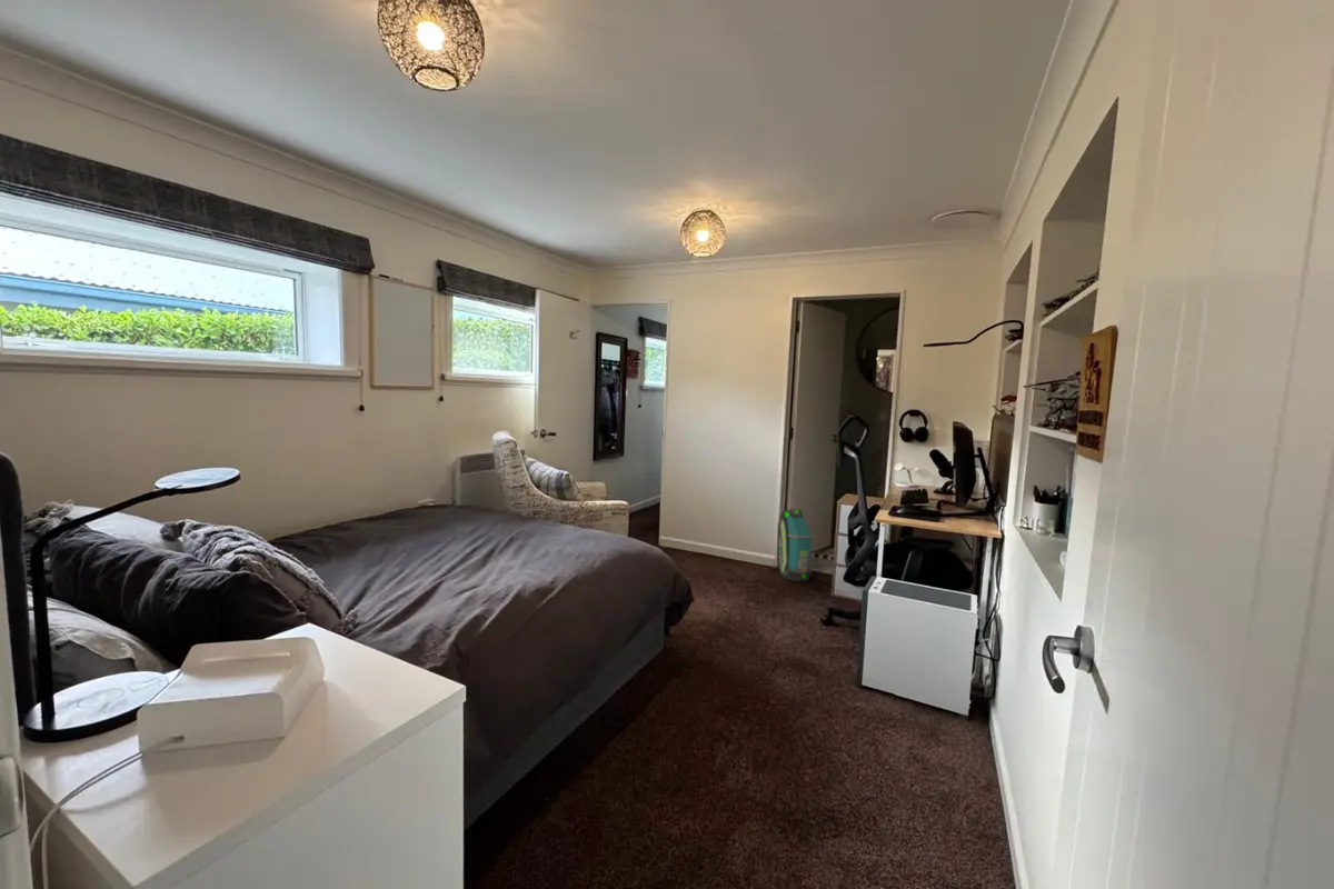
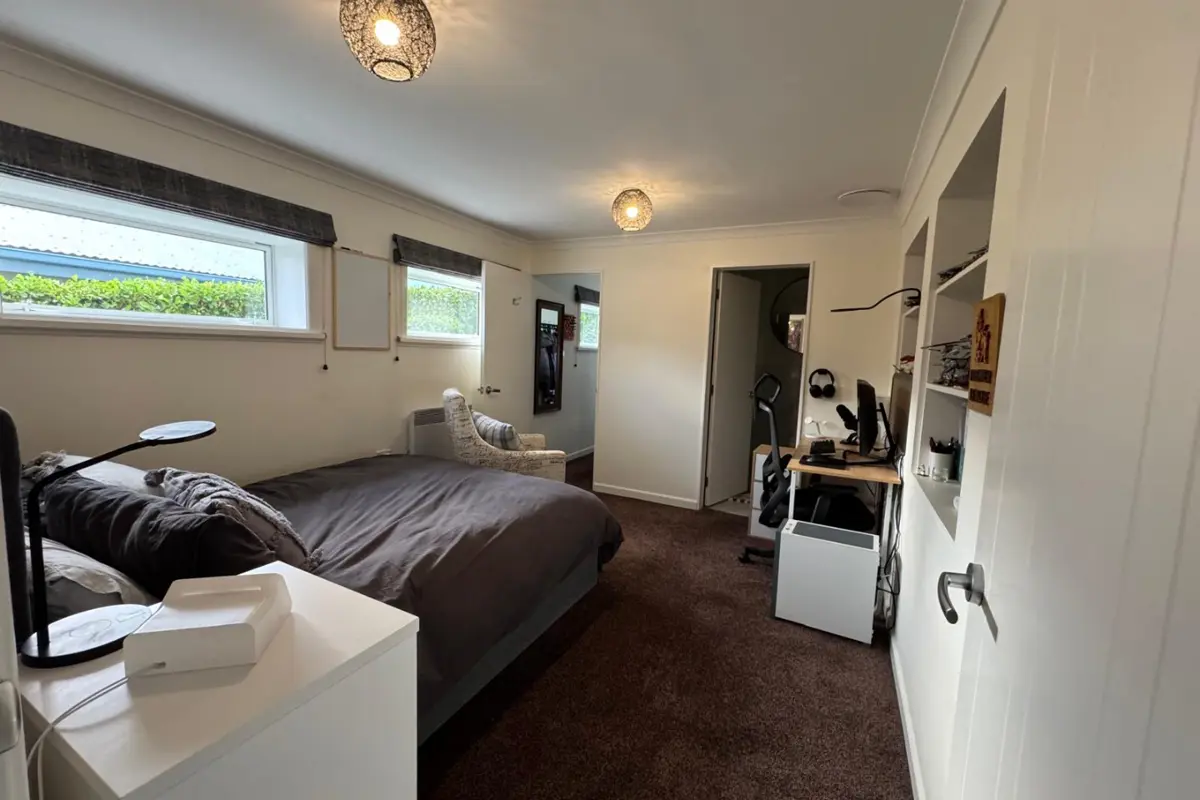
- backpack (794, 542)
